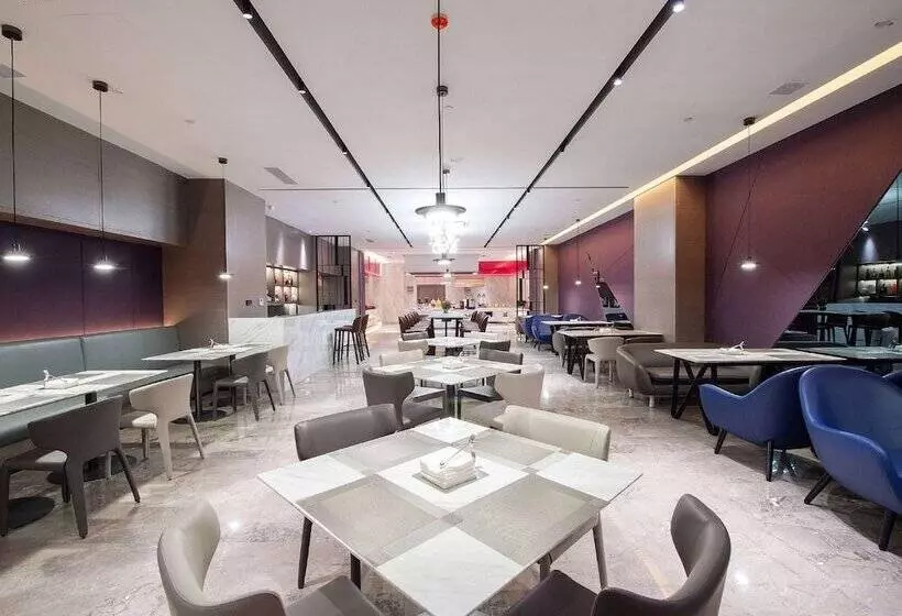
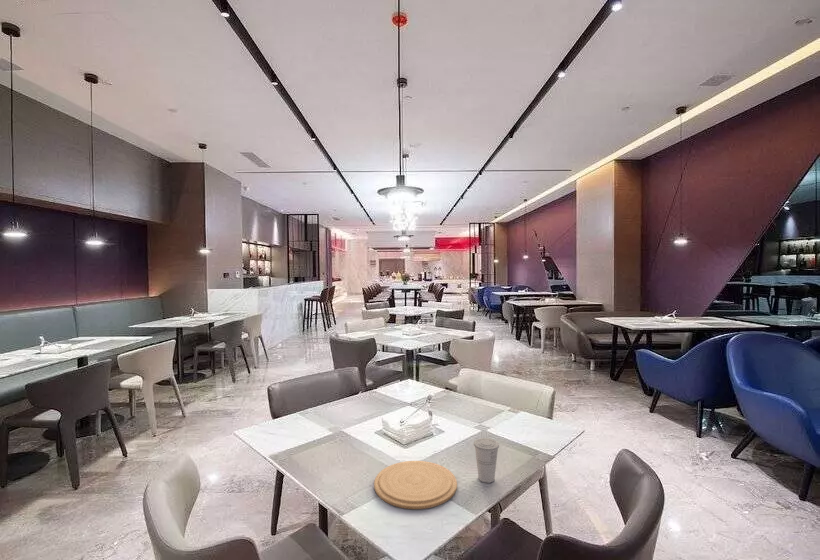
+ plate (415, 481)
+ cup (486, 460)
